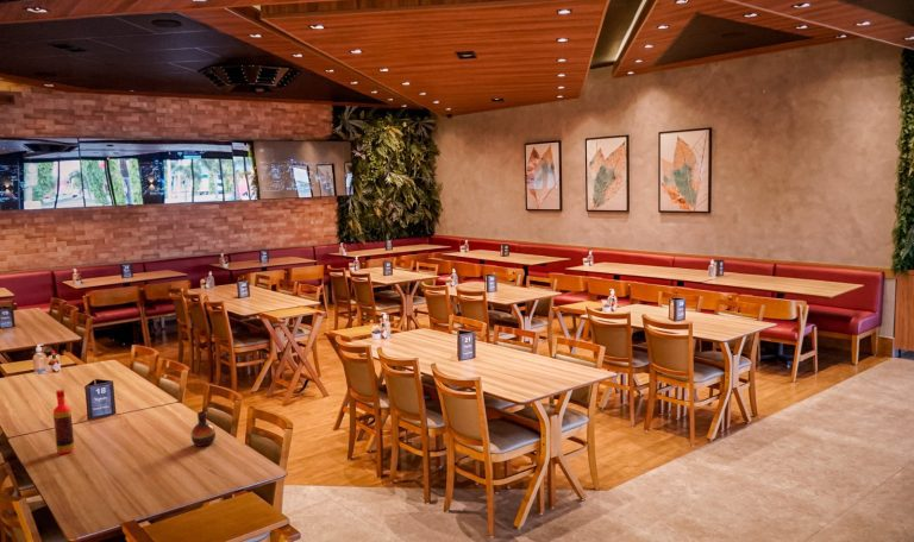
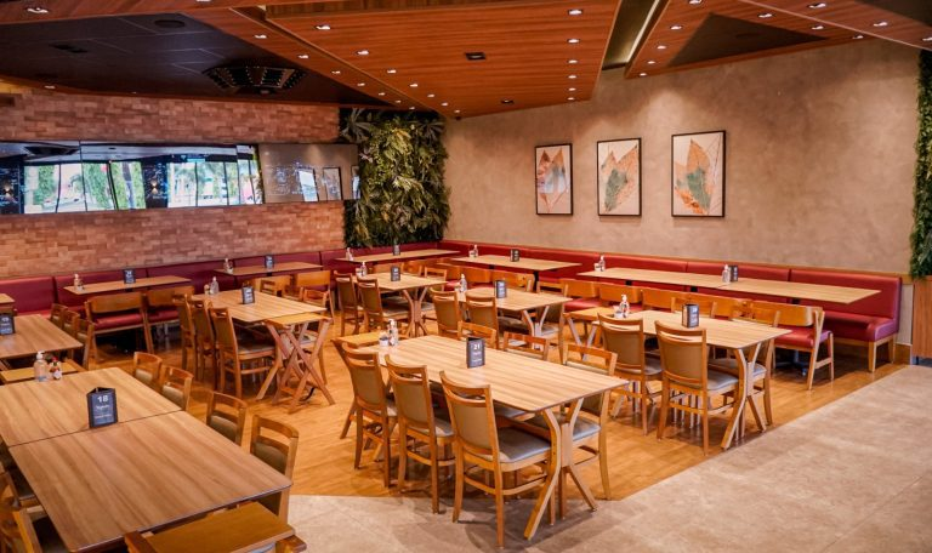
- bottle (62, 421)
- vase (202, 428)
